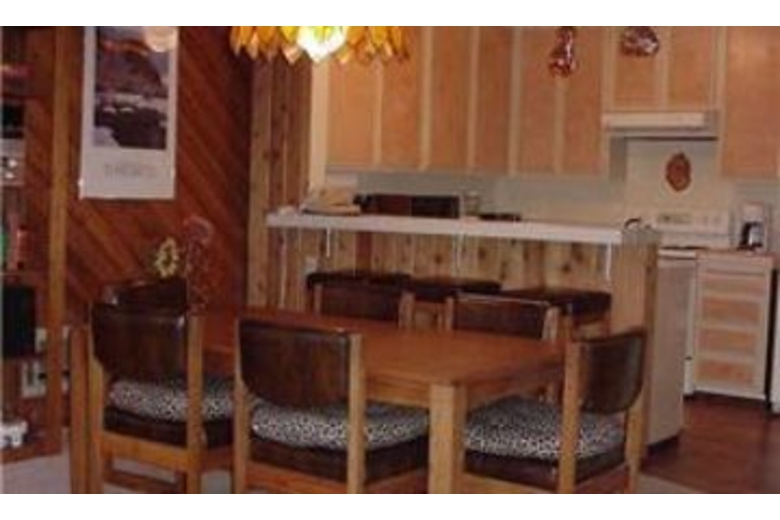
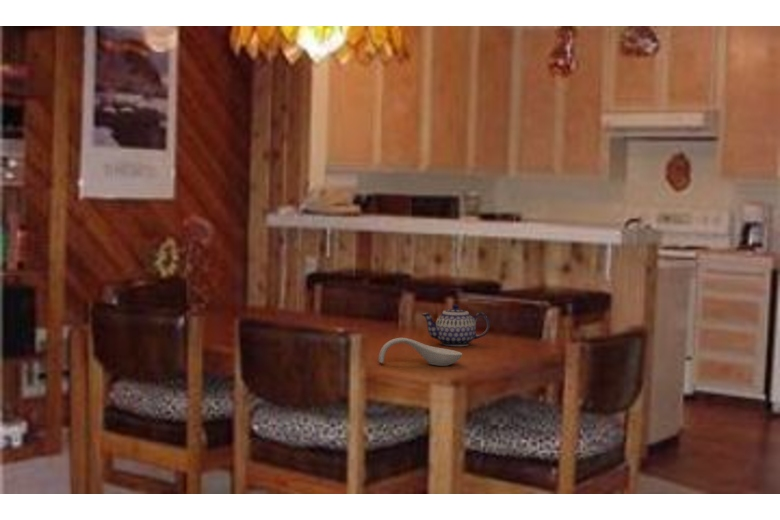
+ spoon rest (421, 351)
+ teapot (455, 324)
